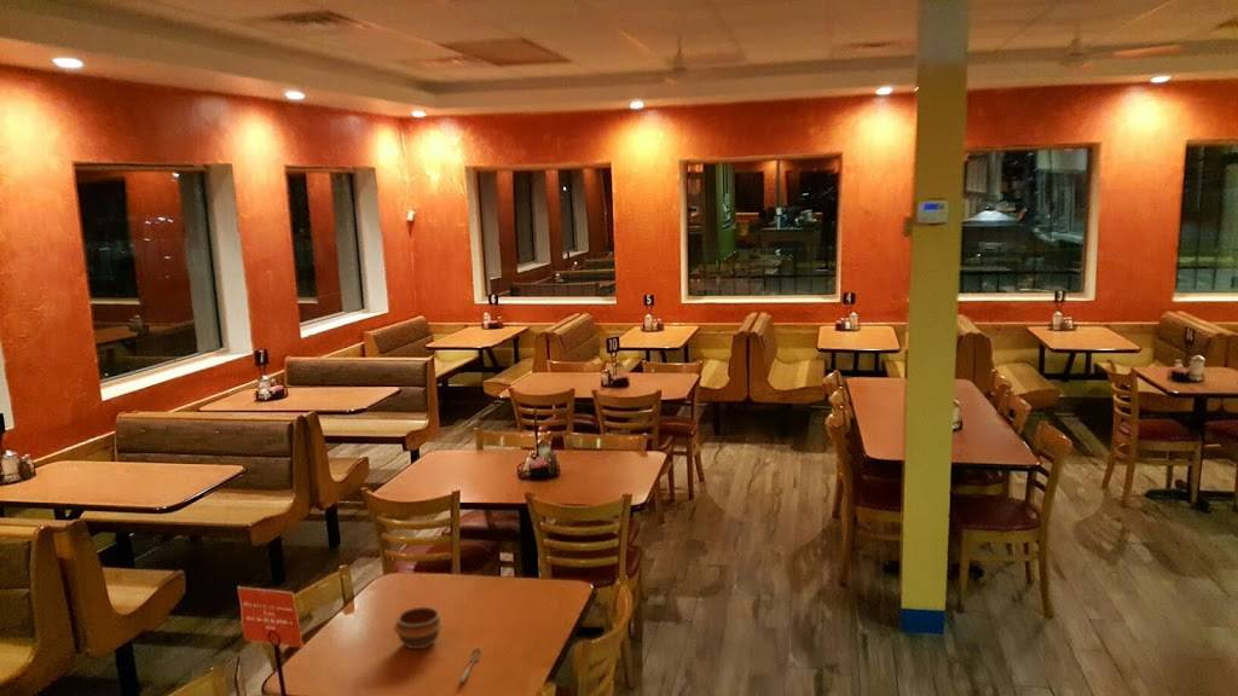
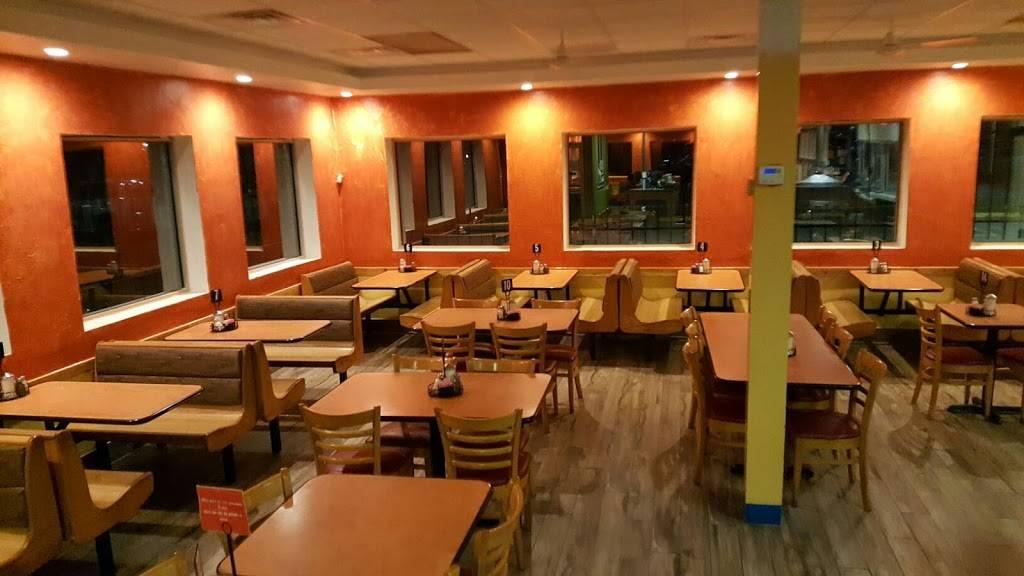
- bowl (418, 628)
- spoon (469, 666)
